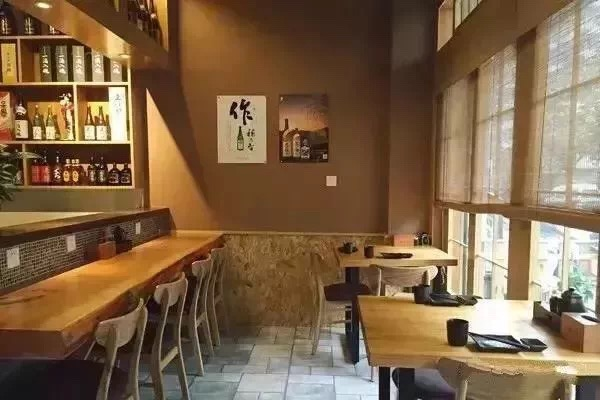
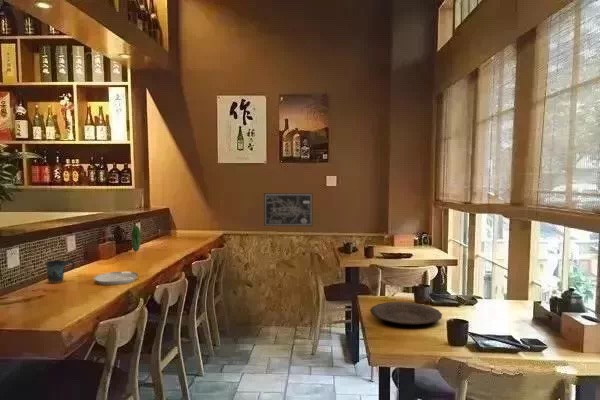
+ plate (405, 315)
+ mug (59, 271)
+ wall art (288, 209)
+ plate (132, 247)
